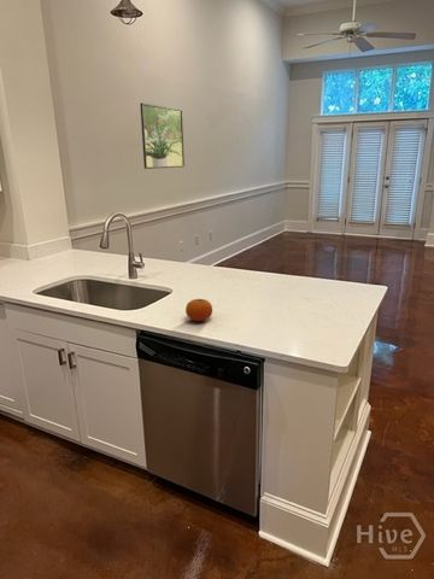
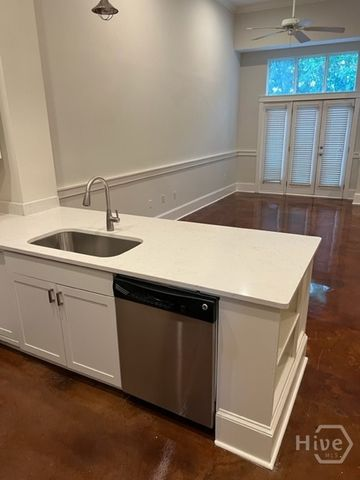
- fruit (199, 309)
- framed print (164, 138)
